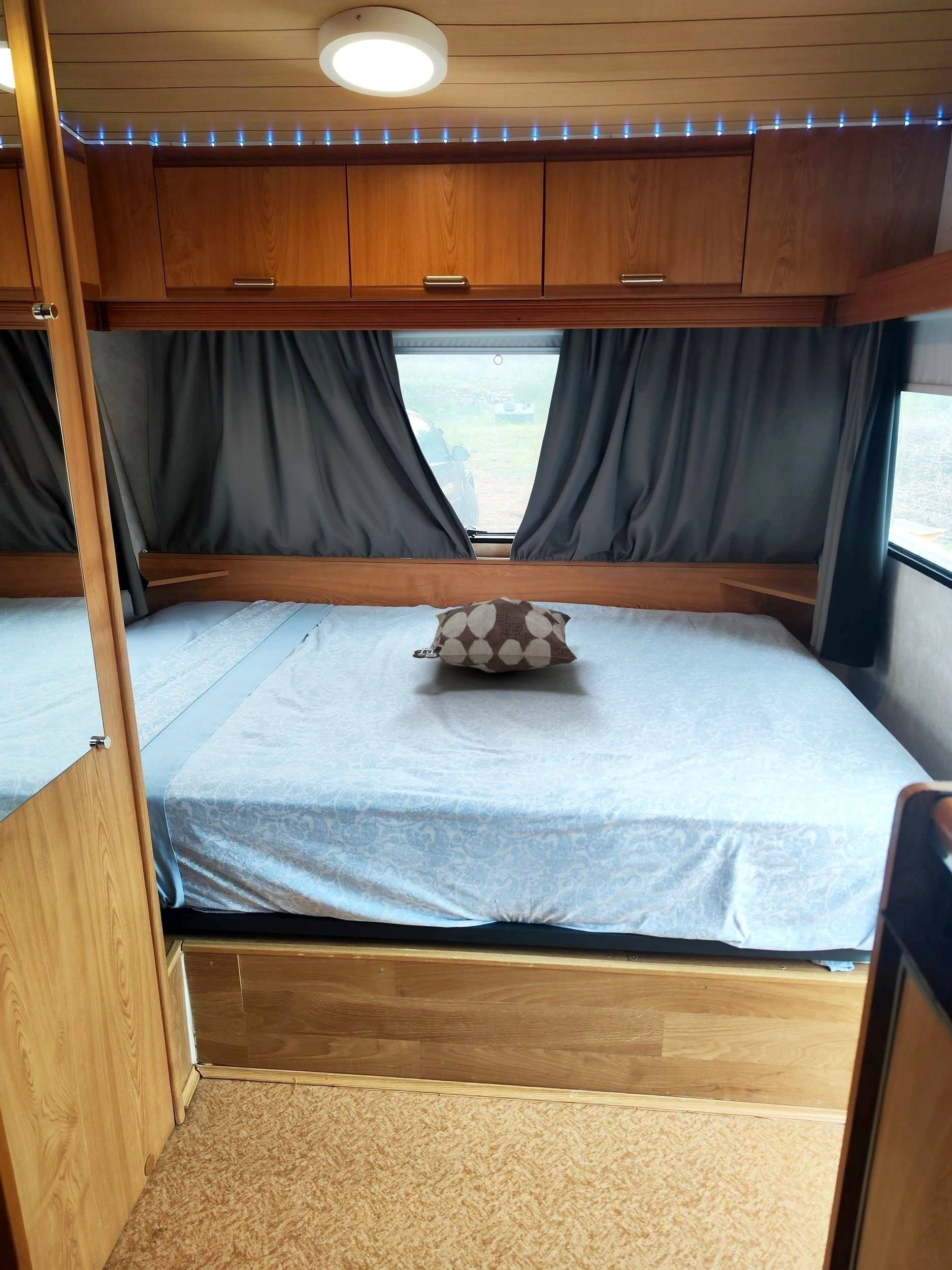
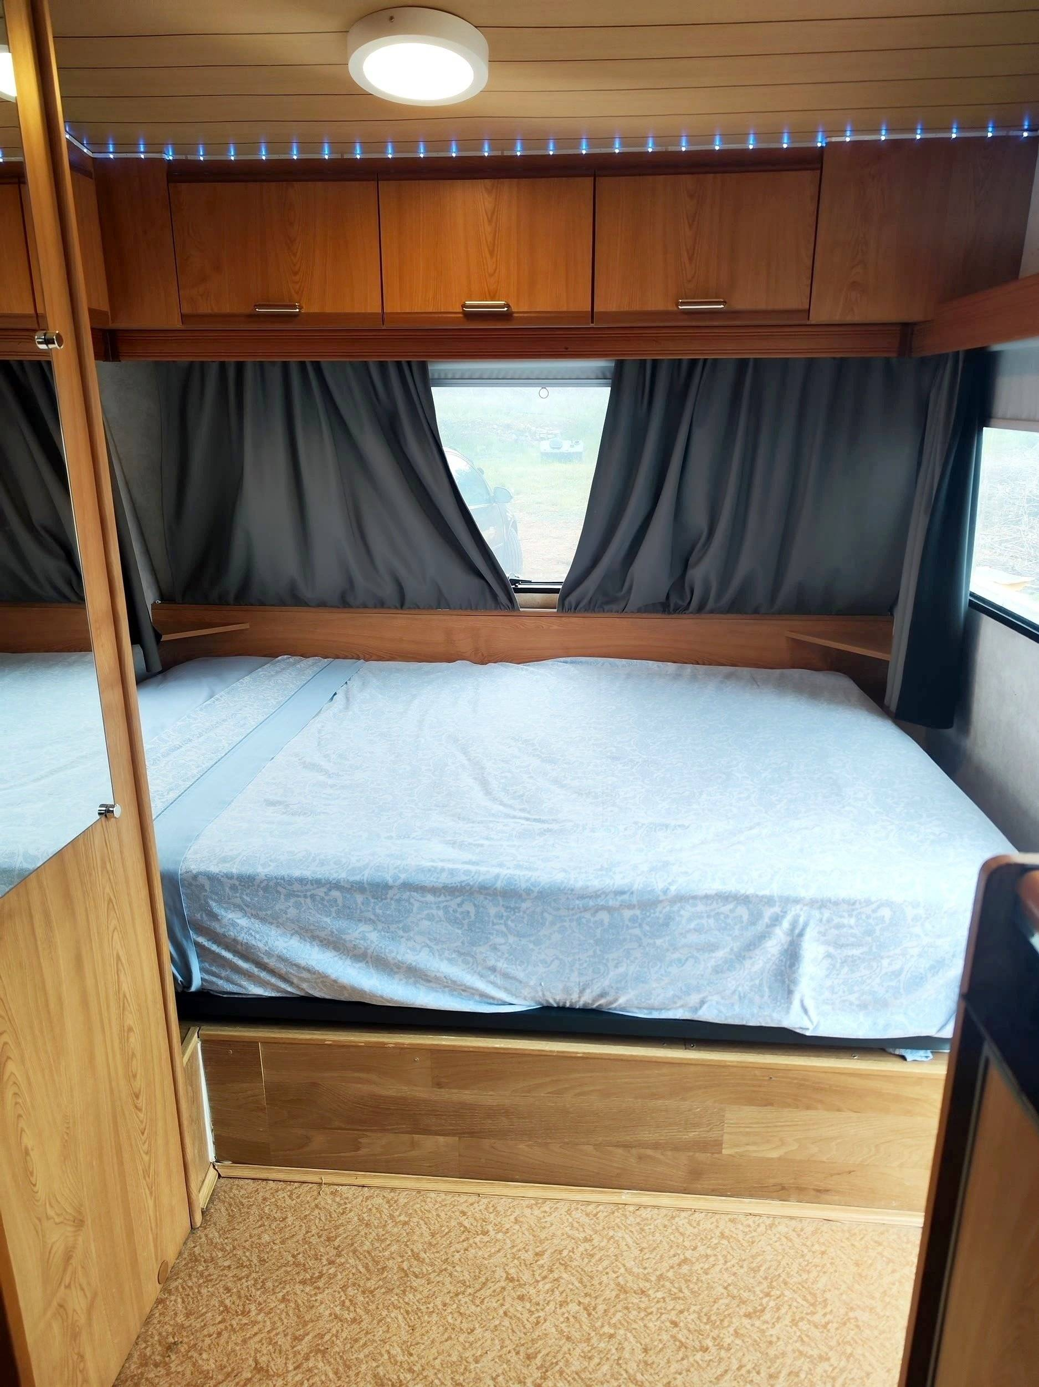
- decorative pillow (498, 636)
